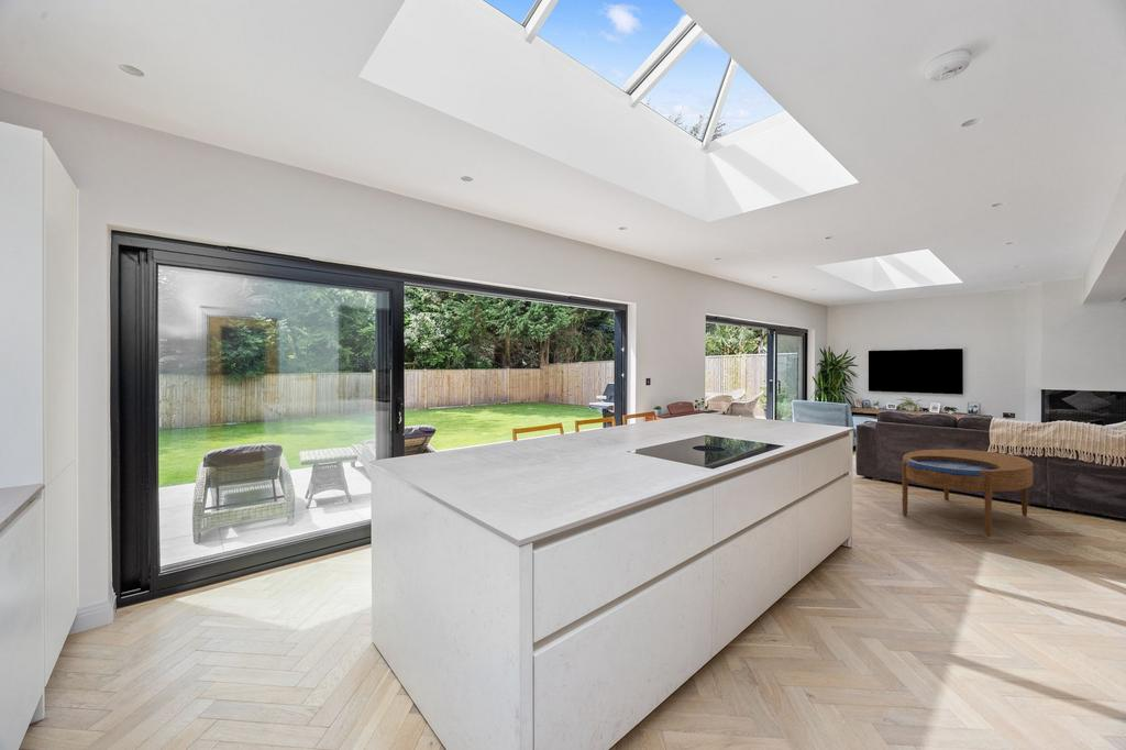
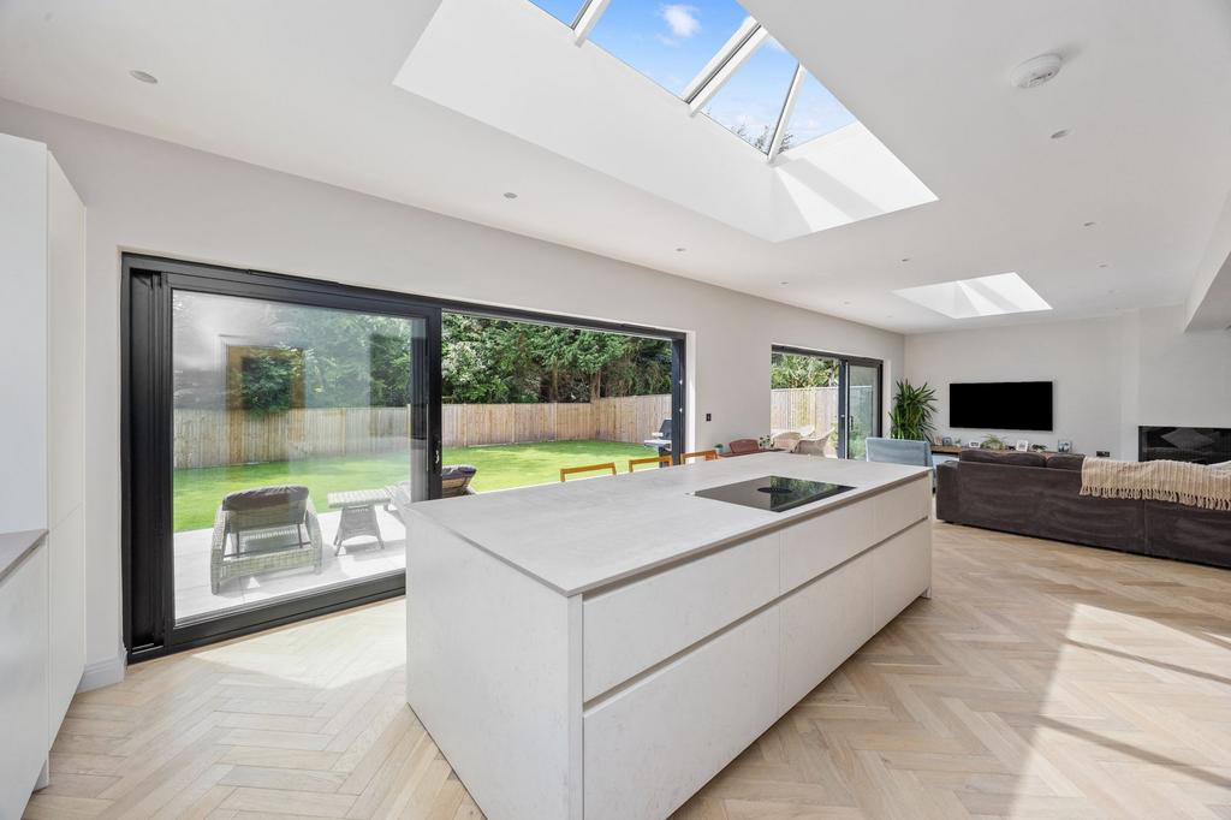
- coffee table (964, 486)
